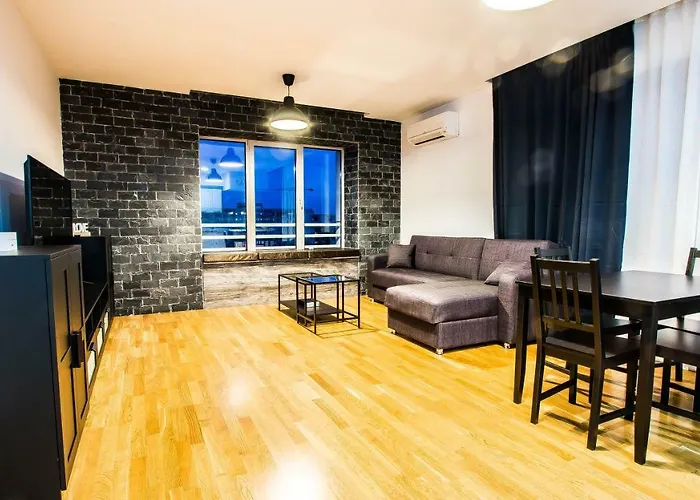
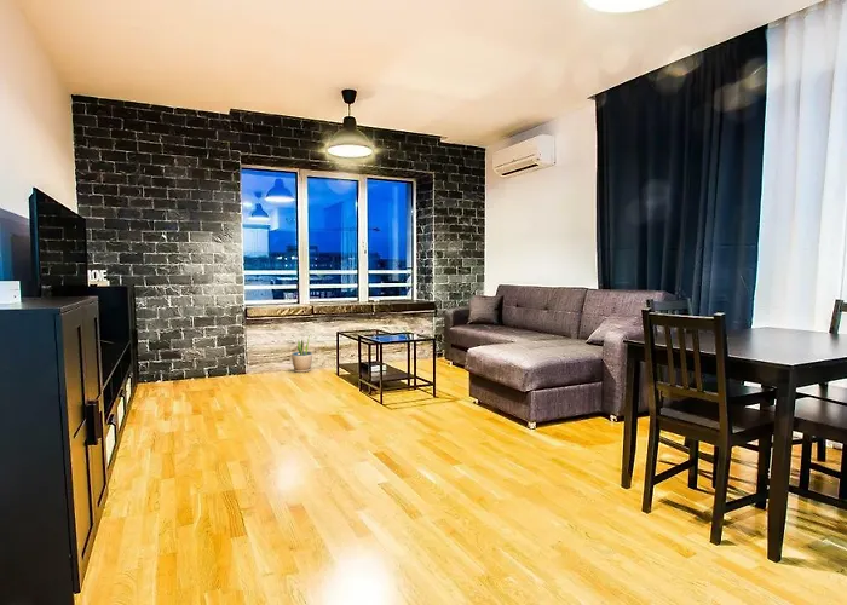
+ potted plant (301, 352)
